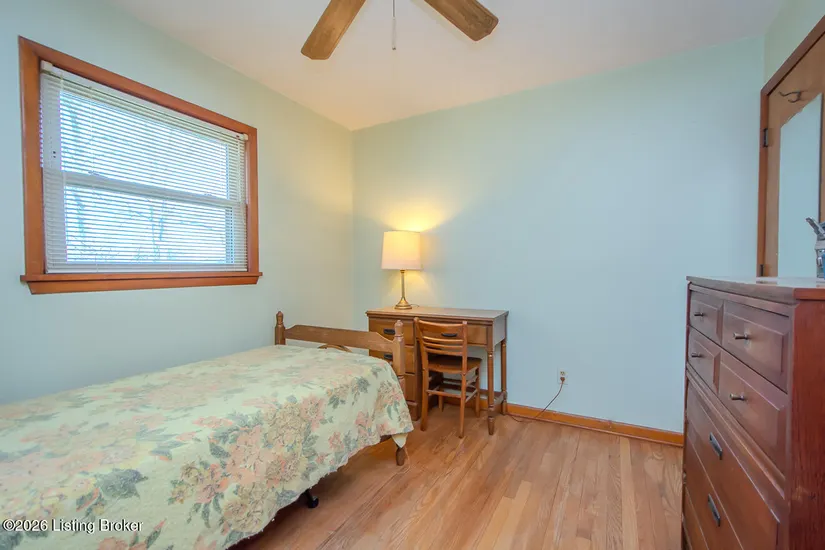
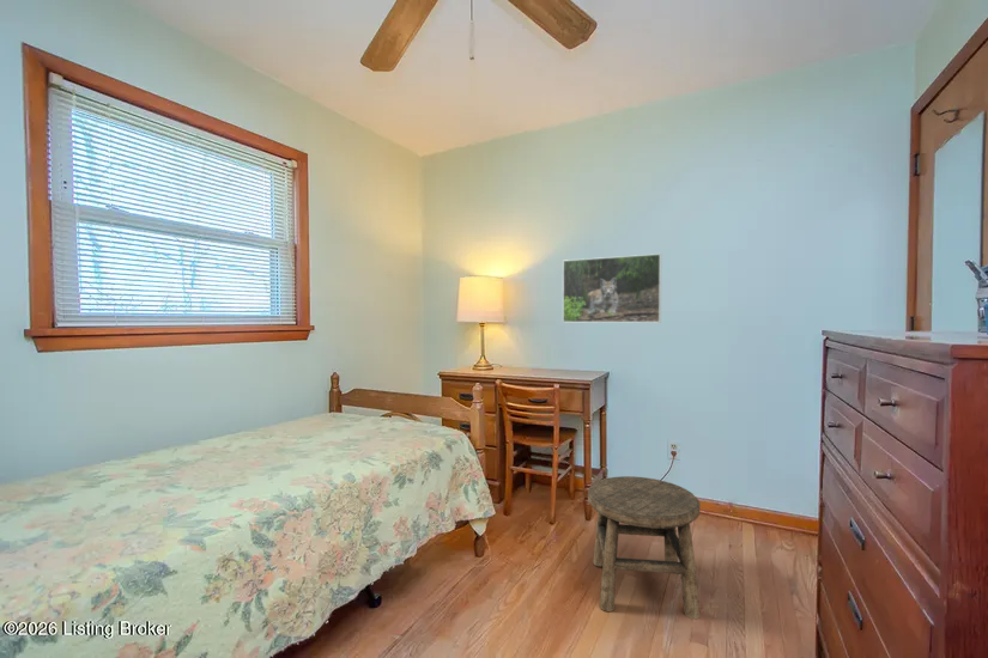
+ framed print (610, 290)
+ stool (643, 535)
